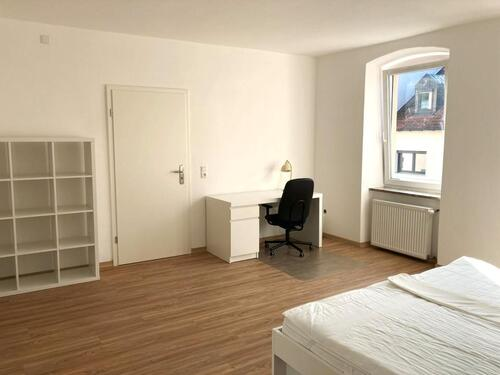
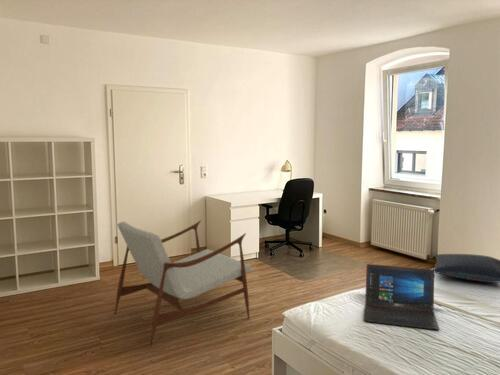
+ laptop (400, 294)
+ pillow (468, 266)
+ armchair (183, 269)
